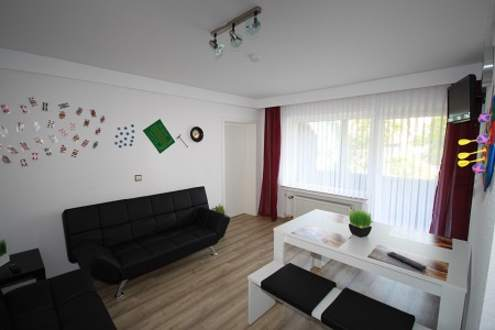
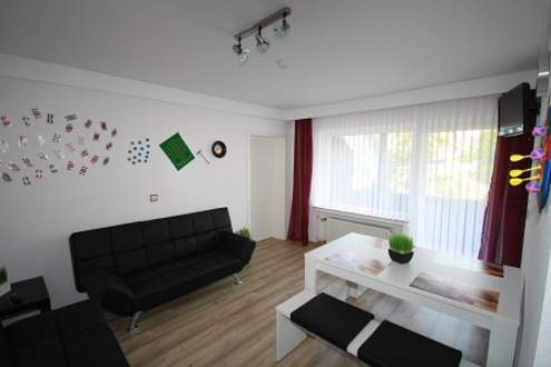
- remote control (405, 260)
